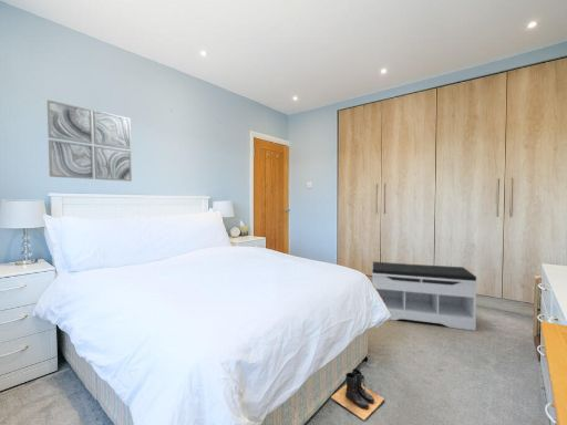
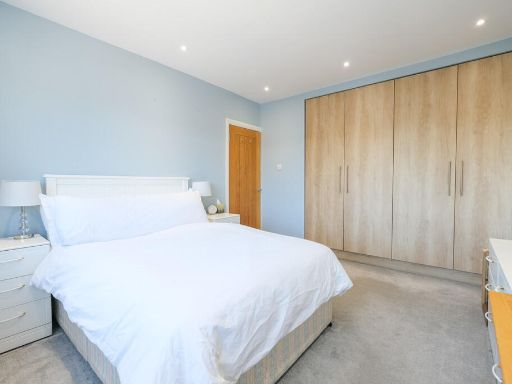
- bench (417, 291)
- boots (357, 387)
- wall art (92, 145)
